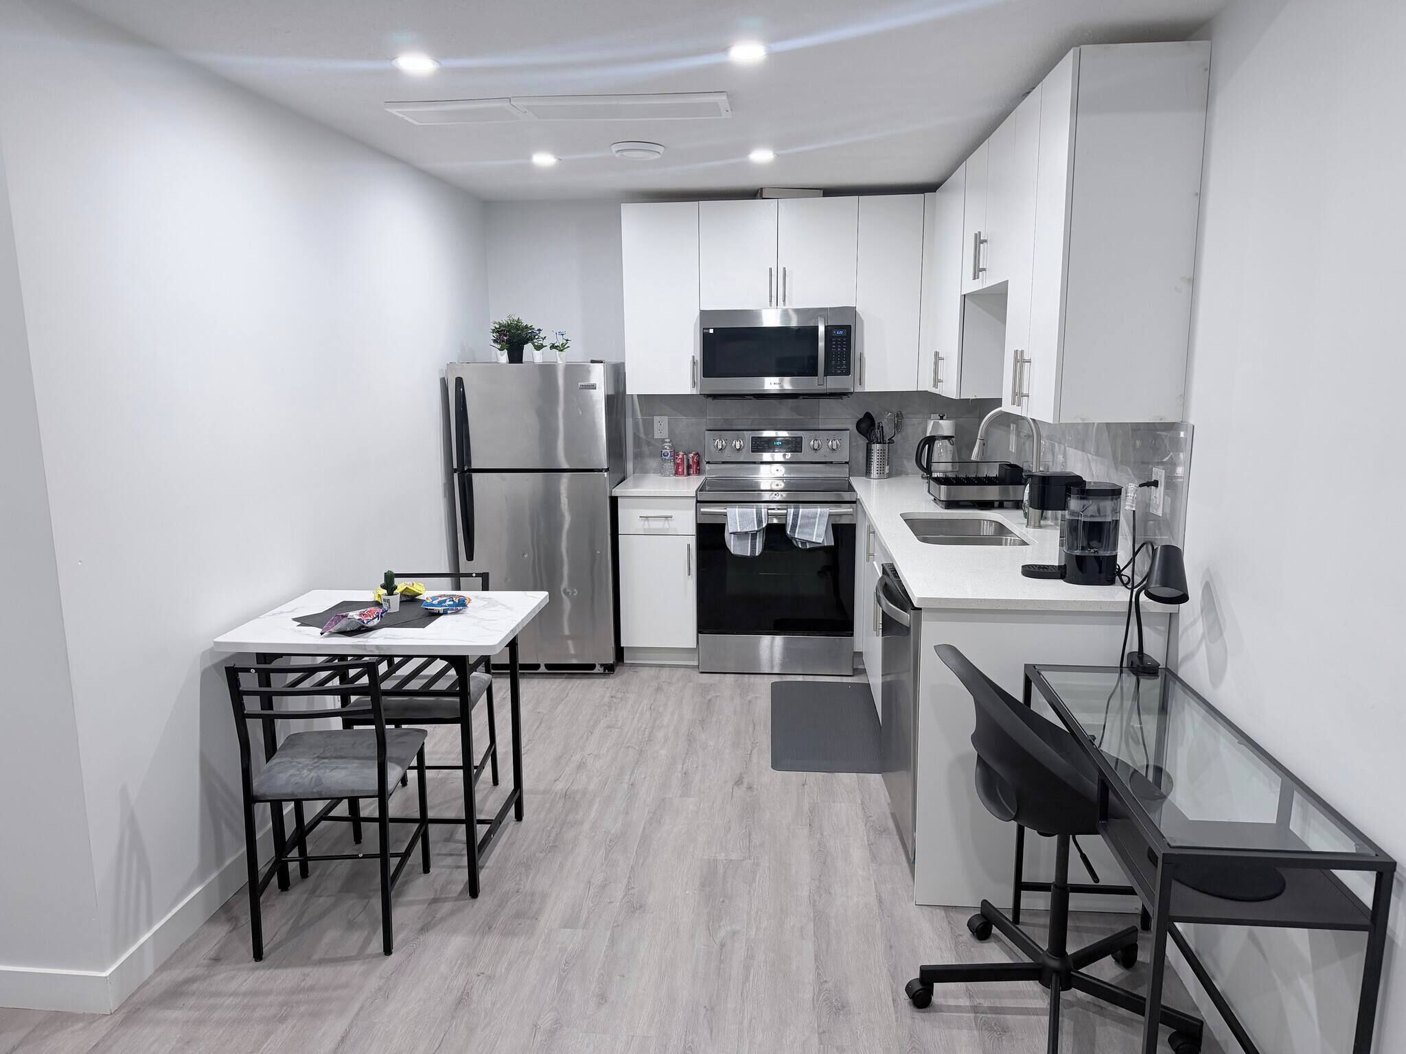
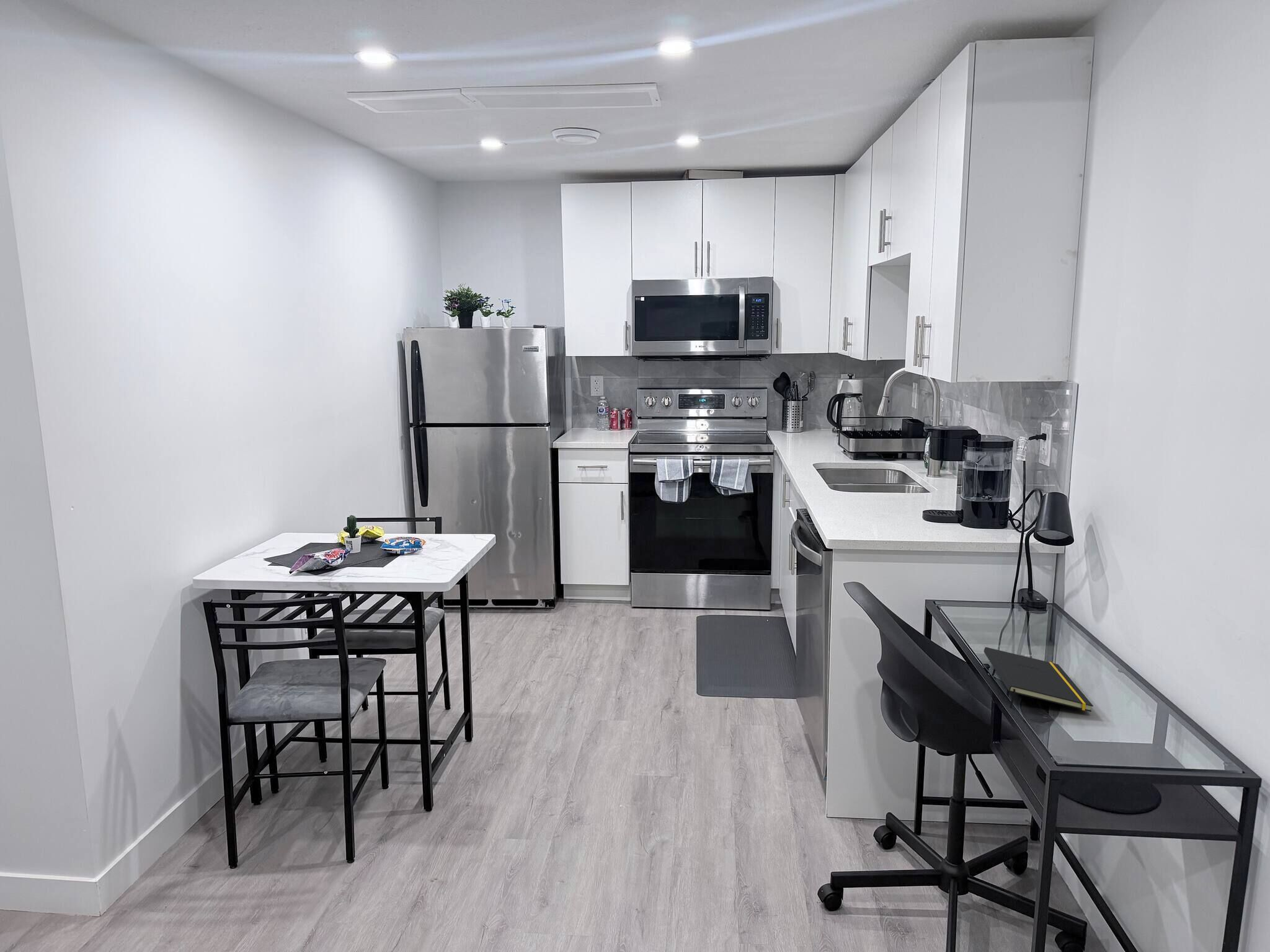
+ notepad (1034, 677)
